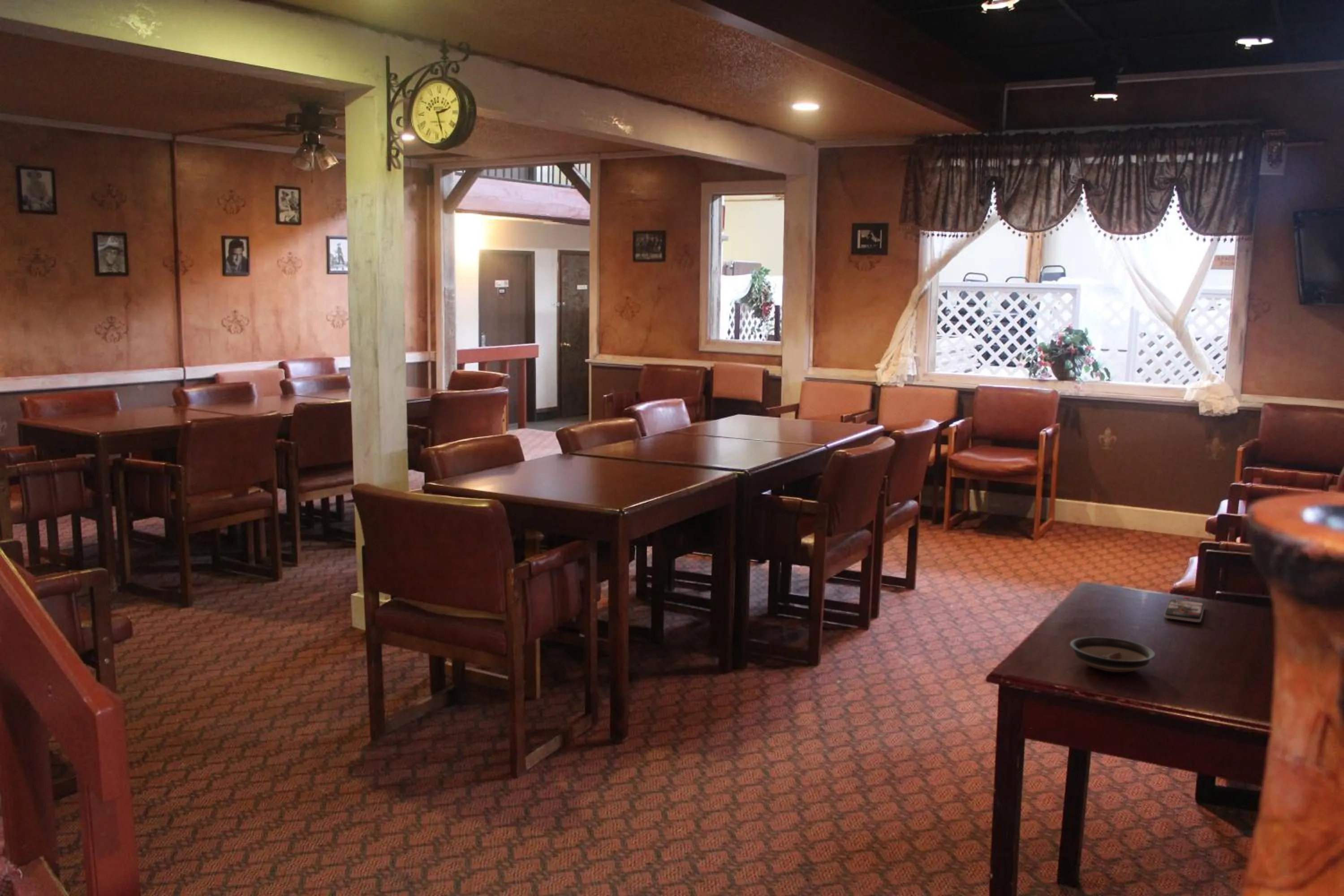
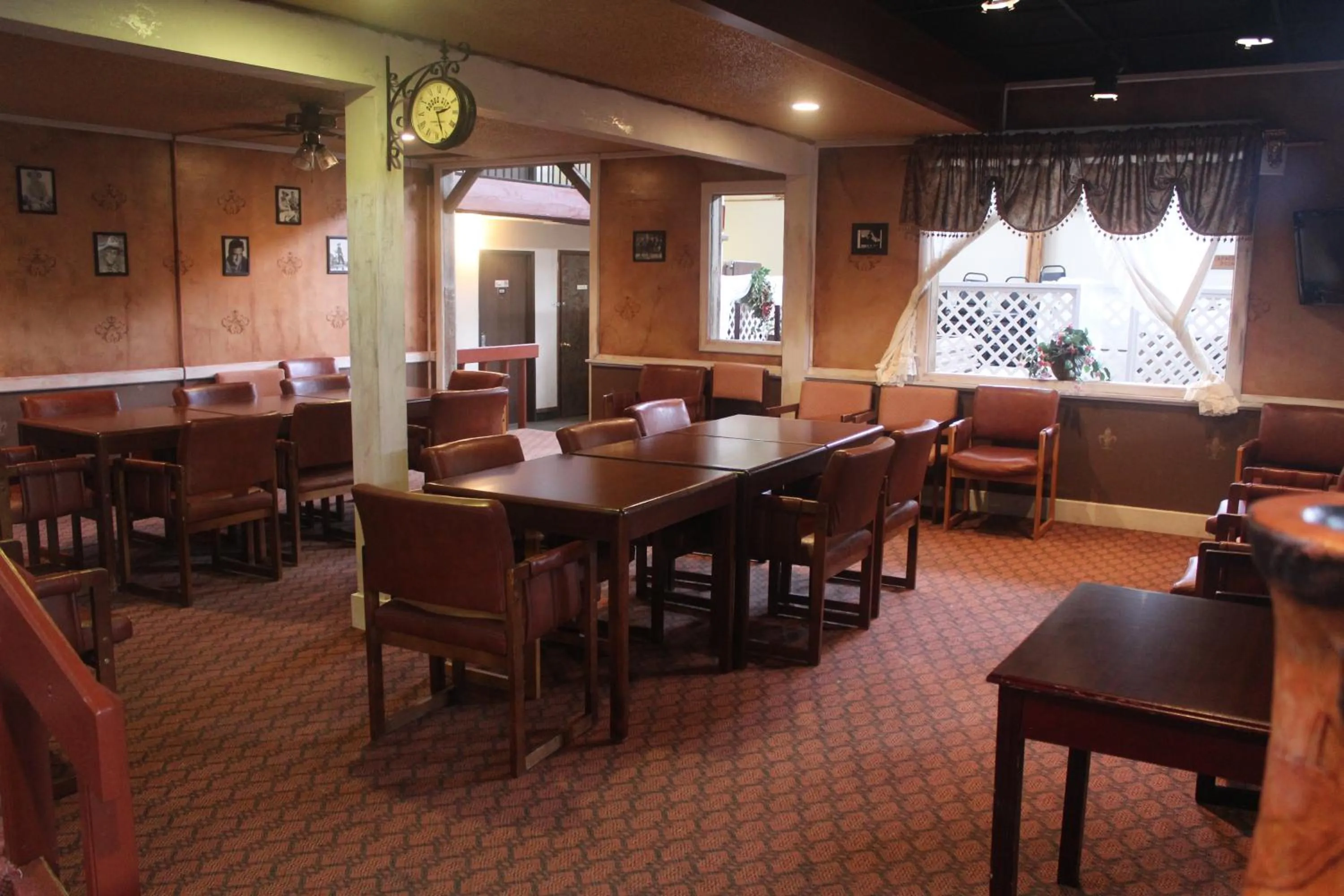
- smartphone (1185, 607)
- saucer (1111, 657)
